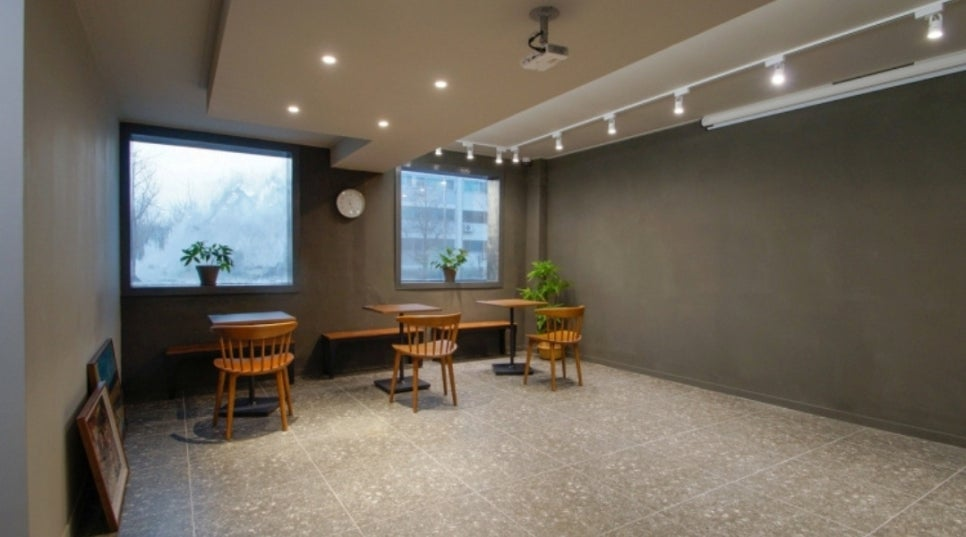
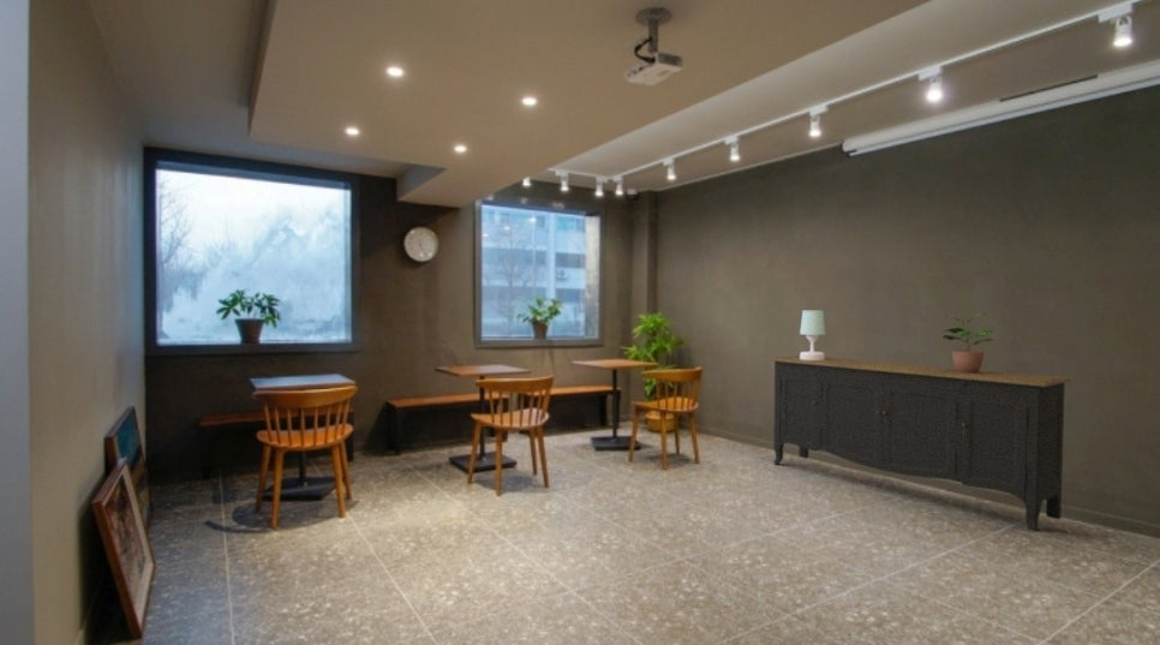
+ sideboard (895, 426)
+ potted plant (964, 341)
+ table lamp (812, 334)
